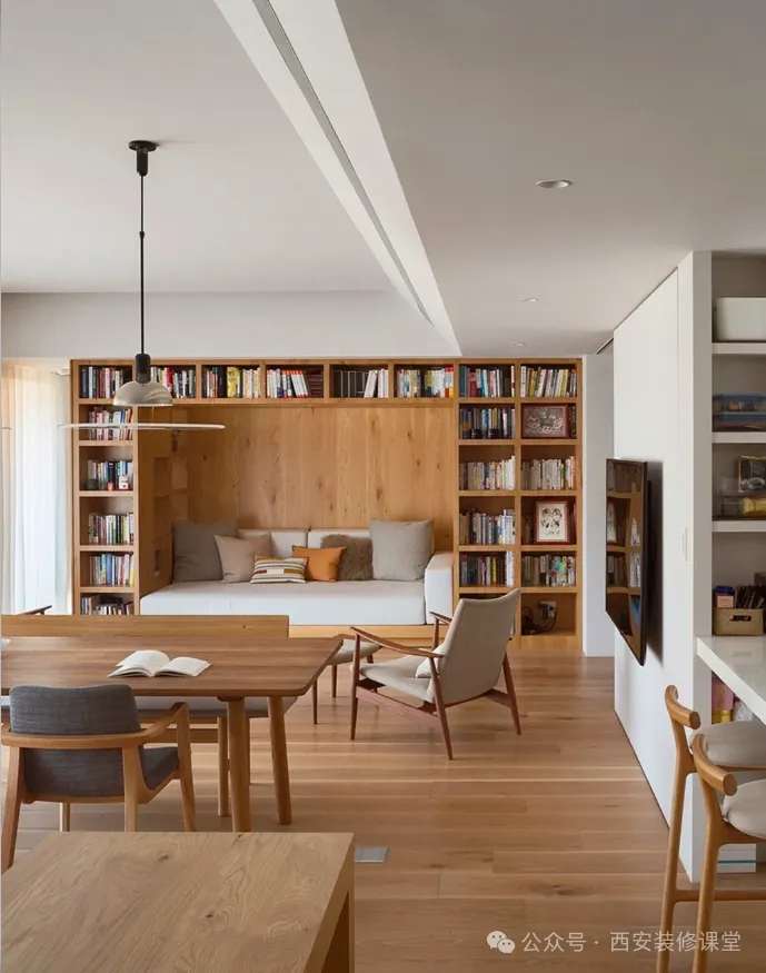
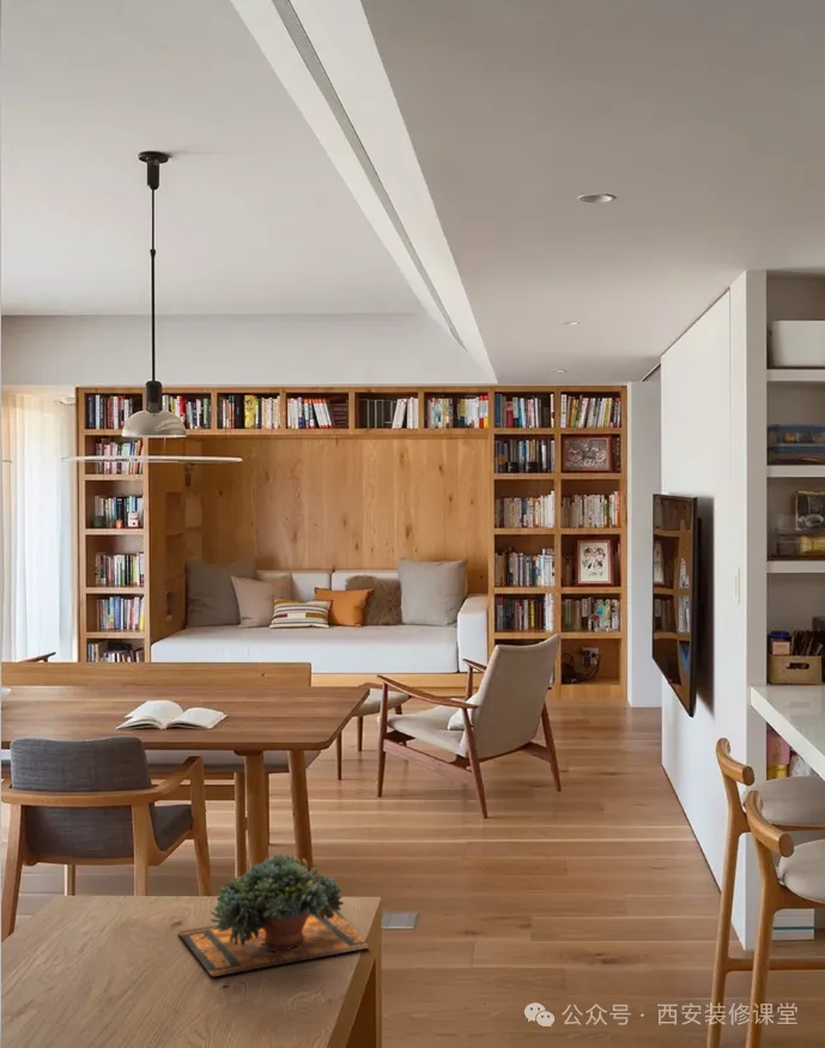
+ succulent plant (274, 896)
